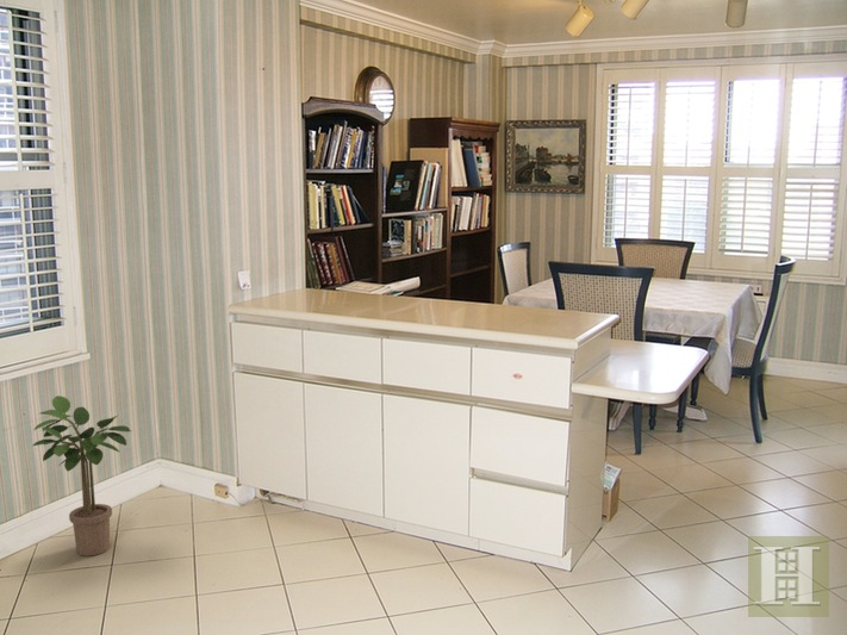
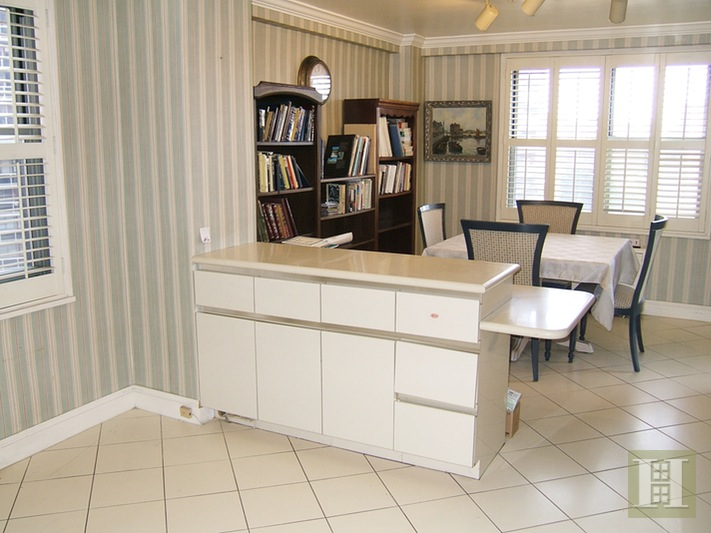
- potted plant (82, 478)
